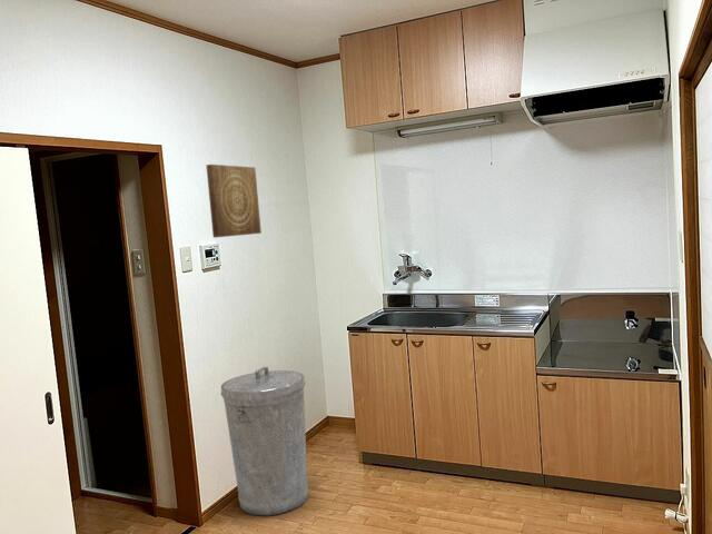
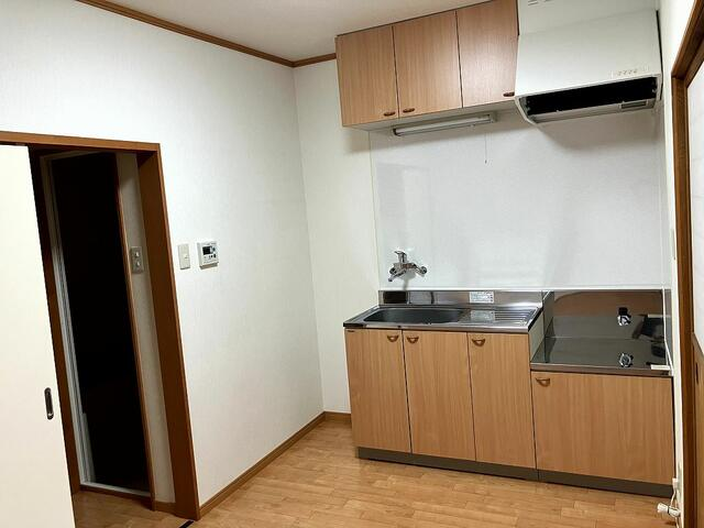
- wall art (235, 200)
- trash can (267, 434)
